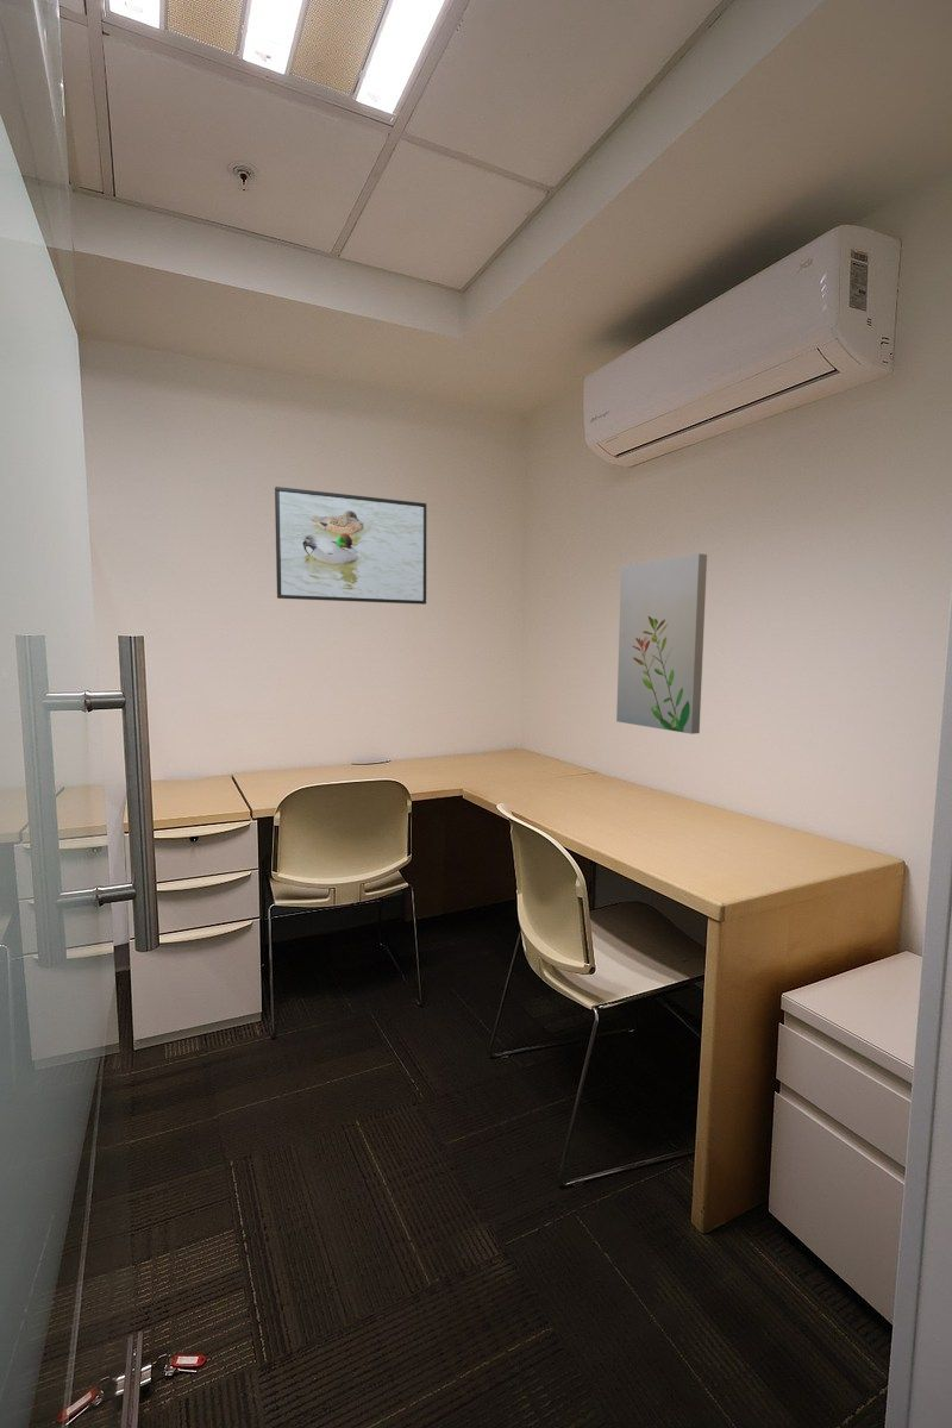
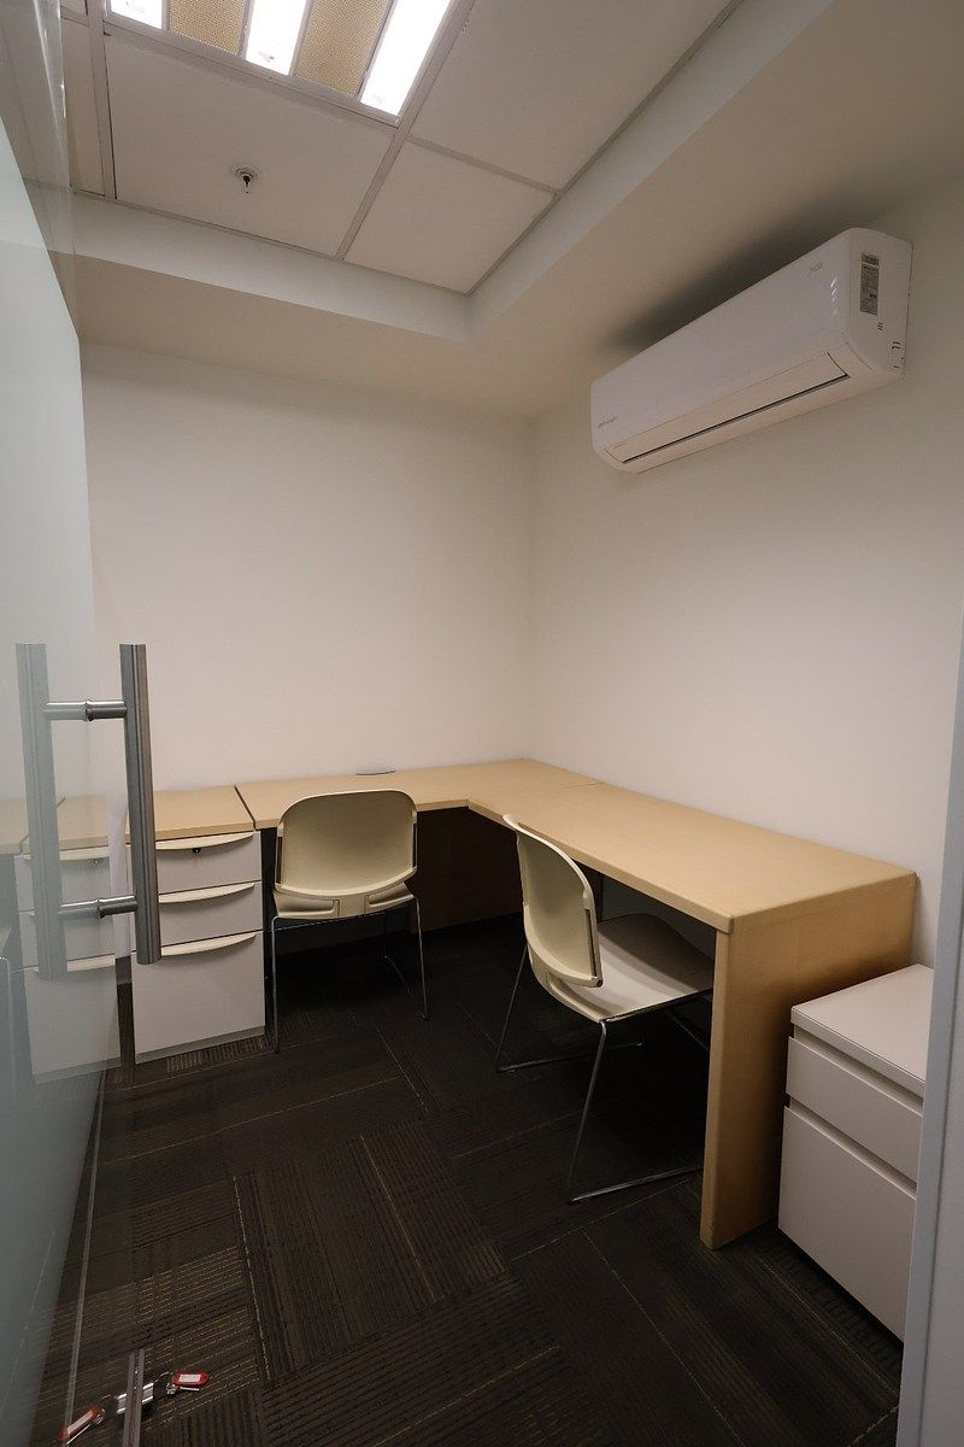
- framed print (355, 549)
- wall art (657, 644)
